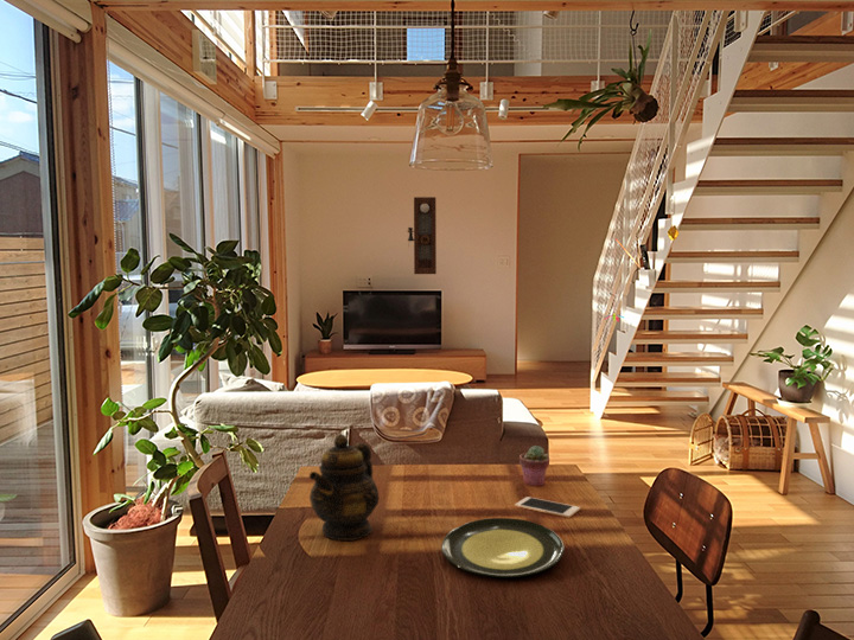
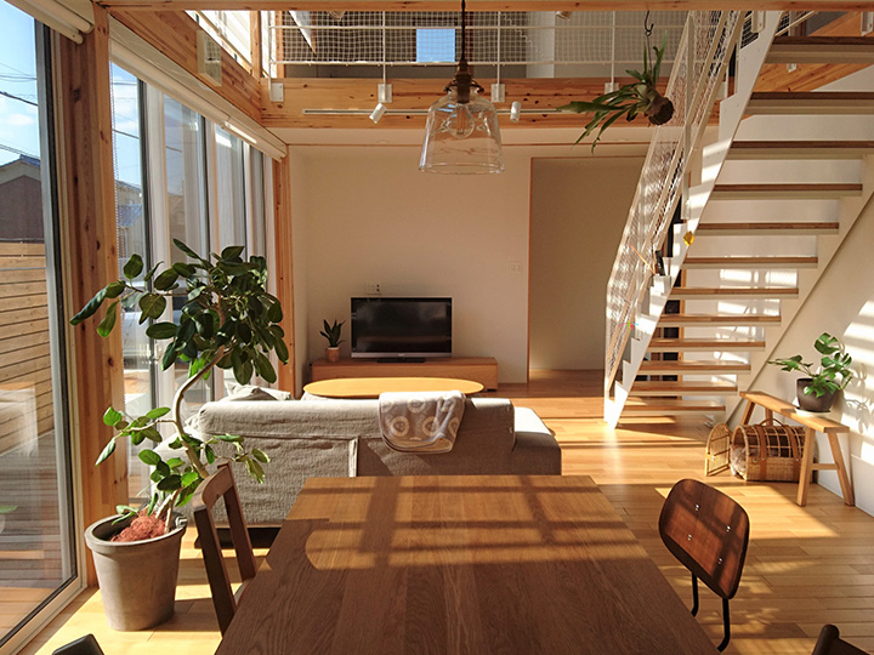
- teapot (344, 481)
- plate (502, 546)
- cell phone (547, 506)
- potted succulent (534, 465)
- pendulum clock (421, 236)
